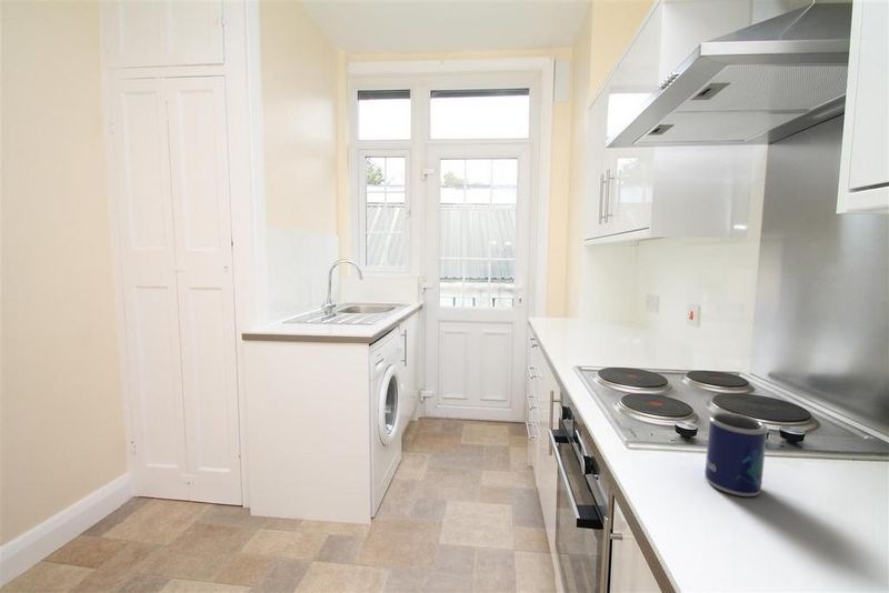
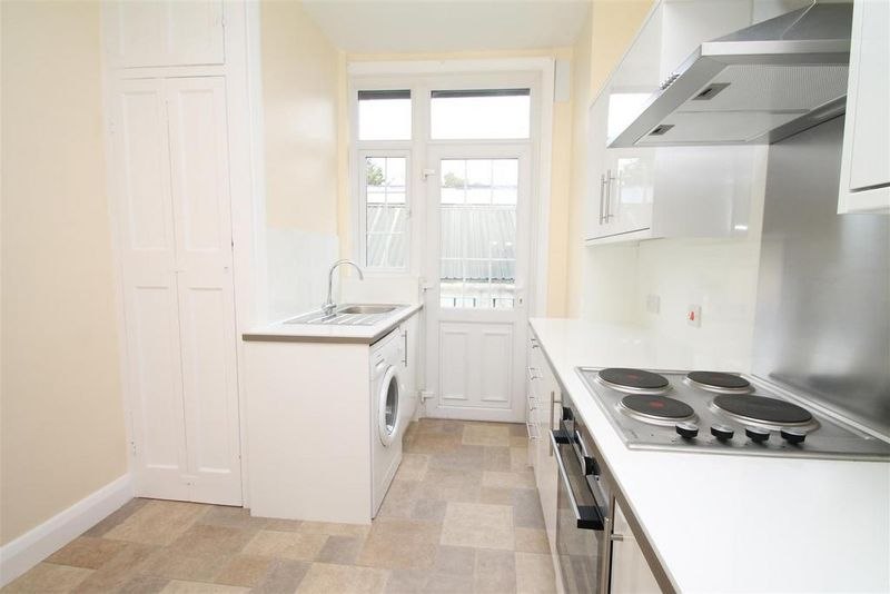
- mug (733, 448)
